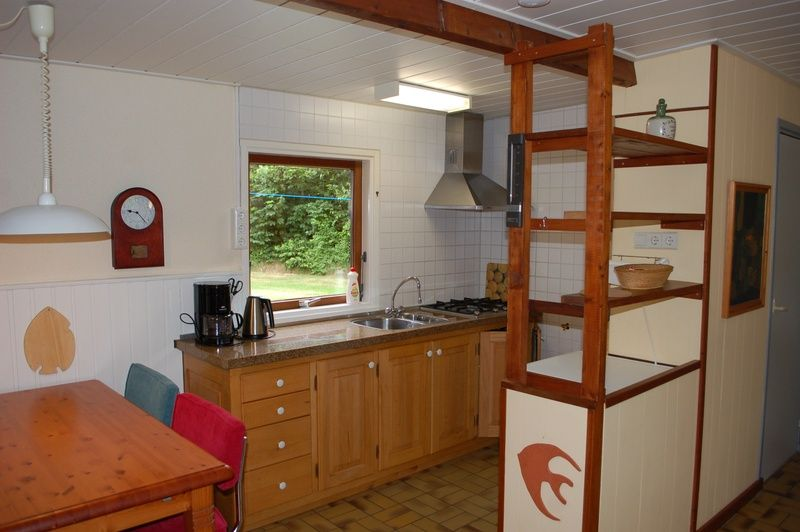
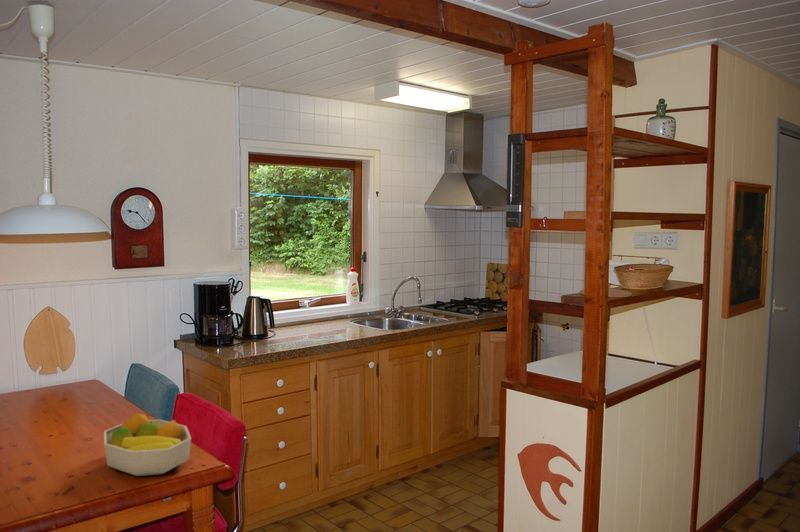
+ fruit bowl (147, 442)
